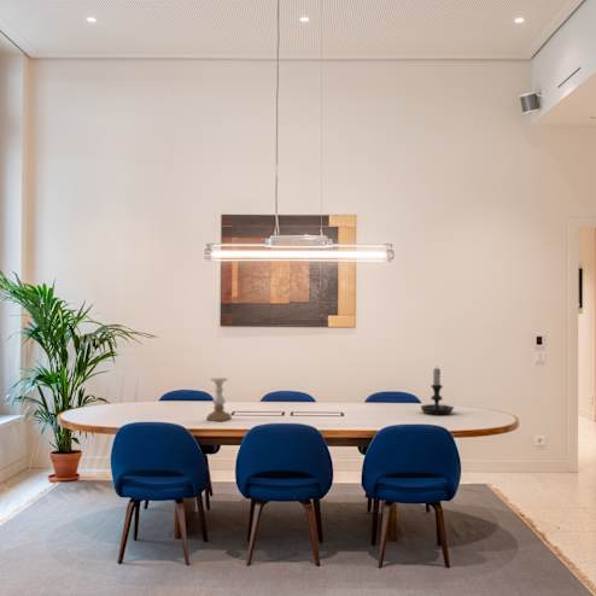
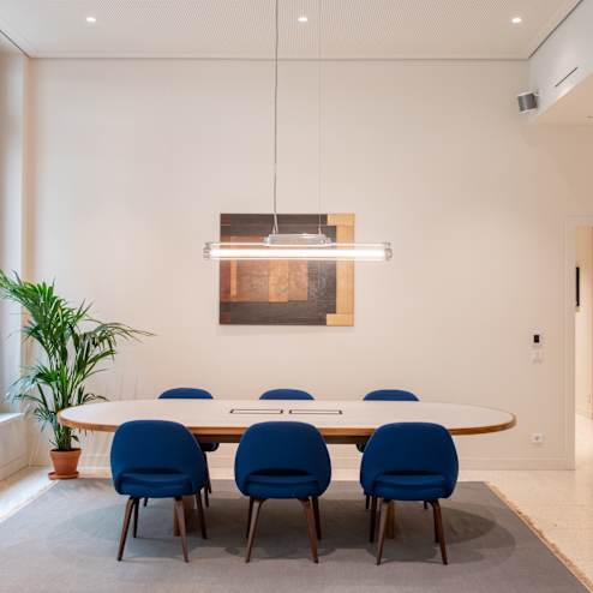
- candle holder (437, 388)
- candle holder (218, 398)
